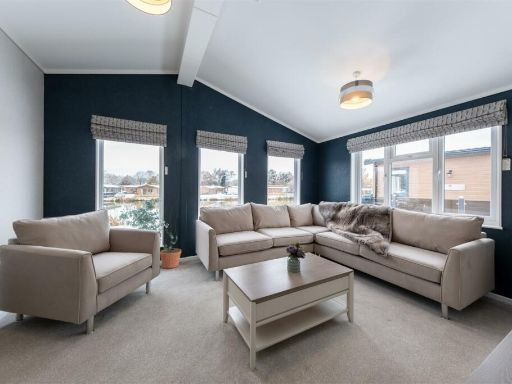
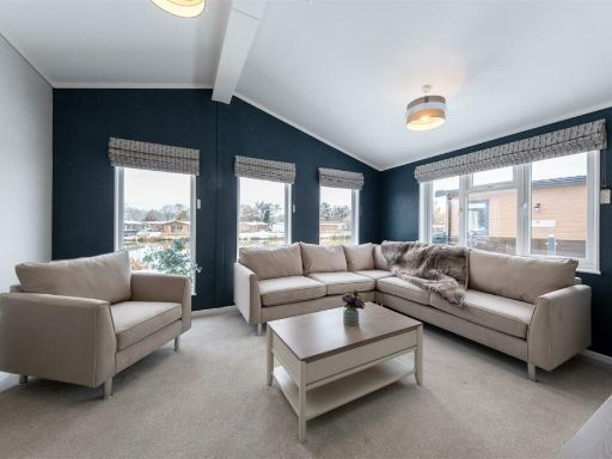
- decorative plant (170, 231)
